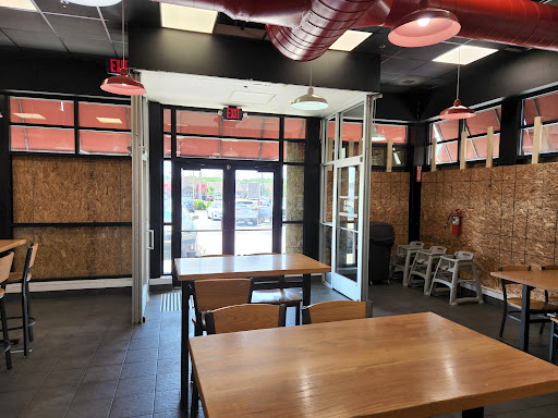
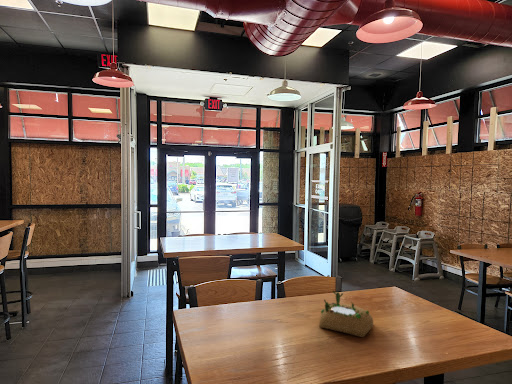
+ succulent planter (346, 309)
